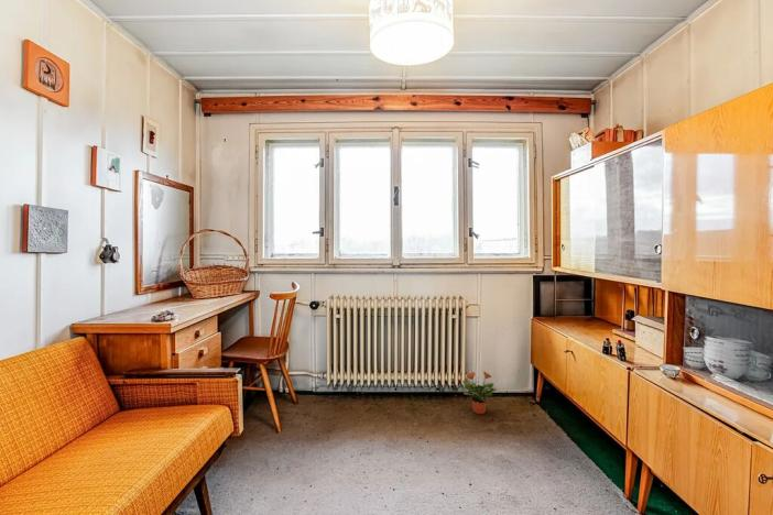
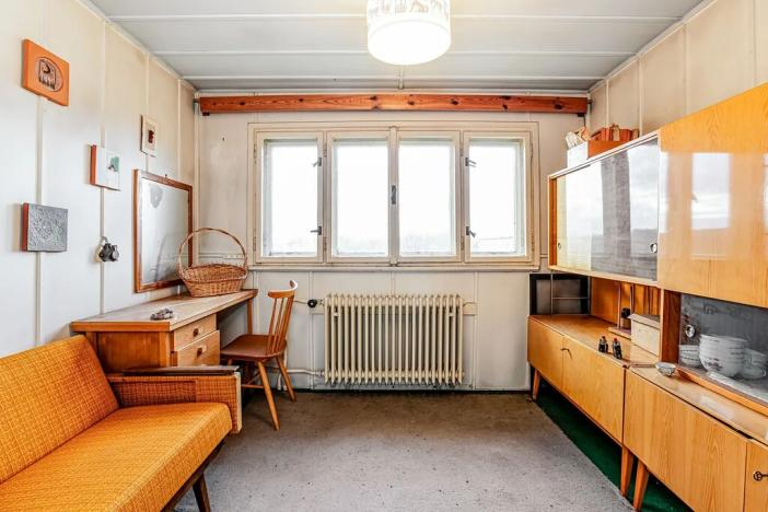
- potted plant (478, 391)
